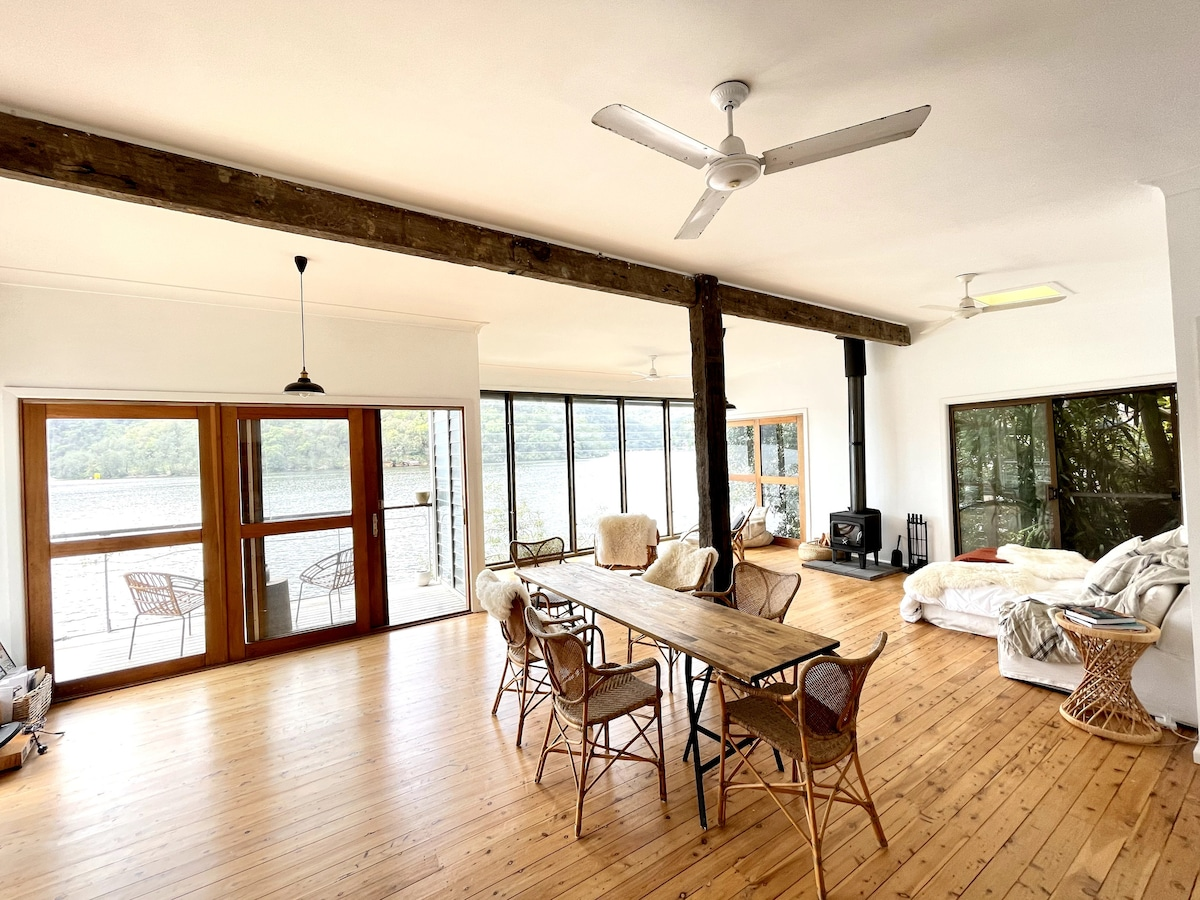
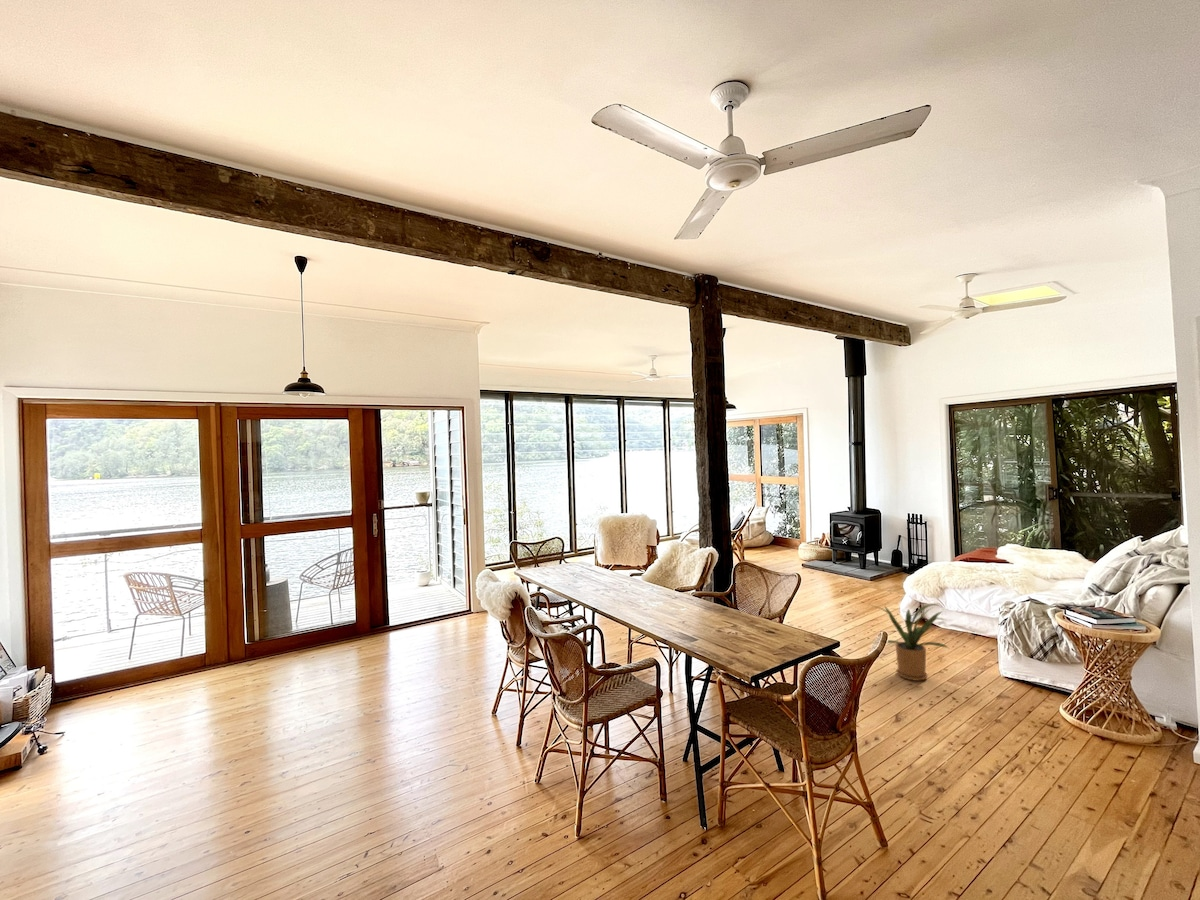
+ house plant (910, 636)
